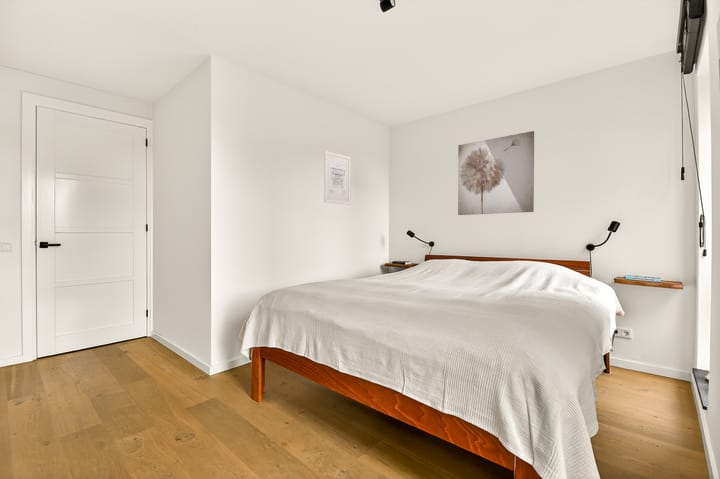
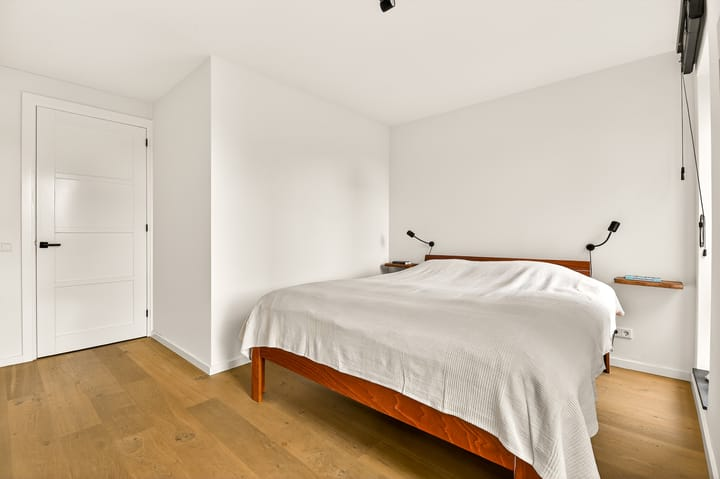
- wall art (337, 178)
- wall art (493, 176)
